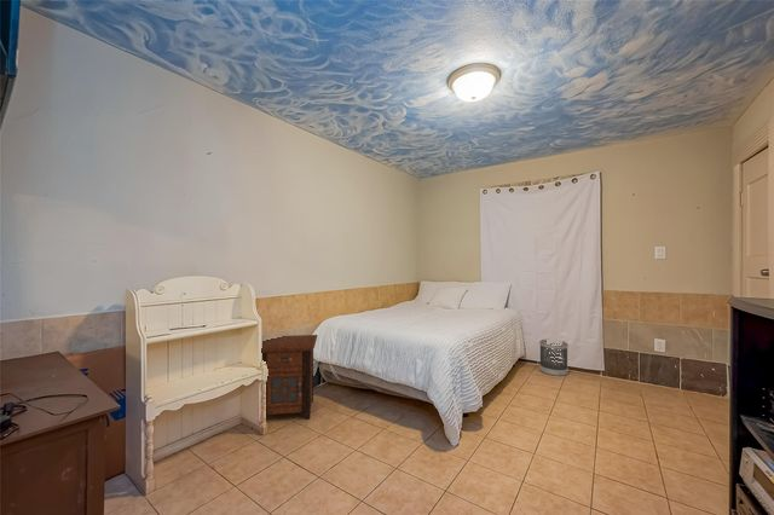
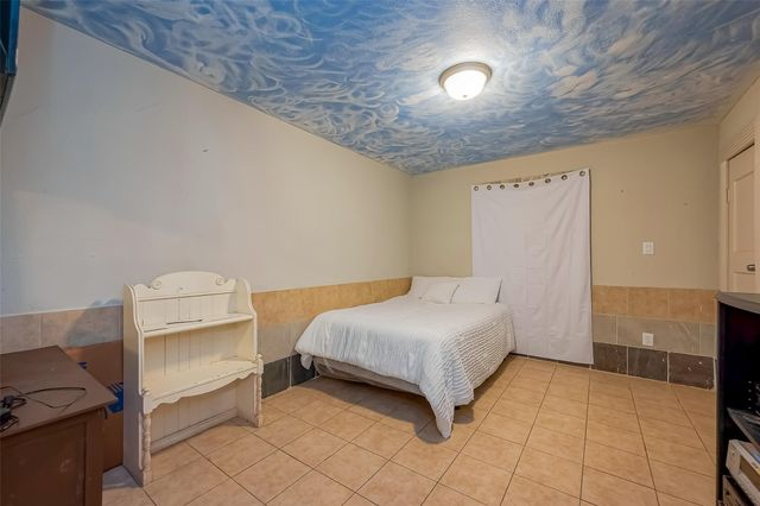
- wastebasket (554, 357)
- nightstand (288, 376)
